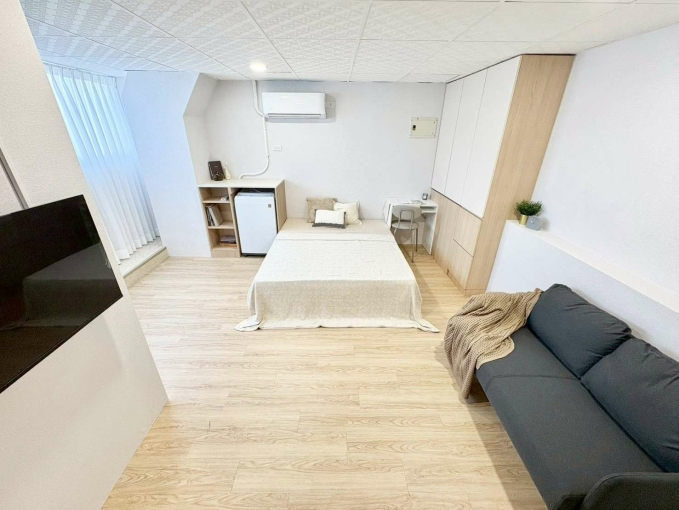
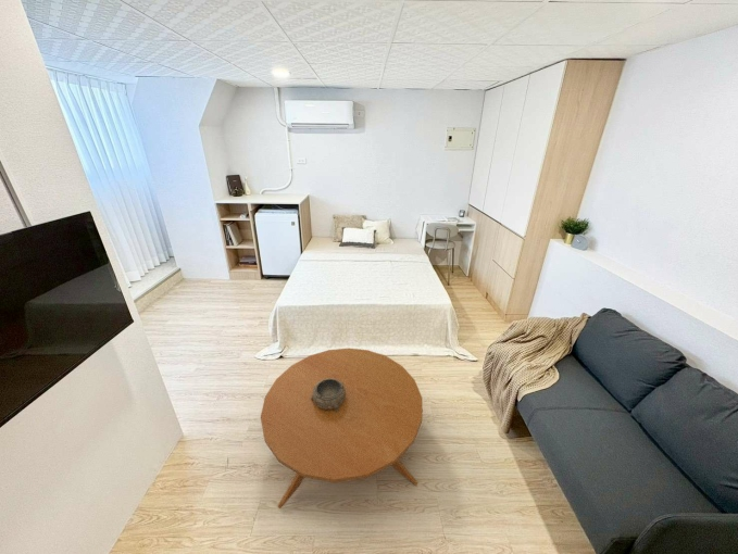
+ coffee table (343, 416)
+ decorative bowl (327, 393)
